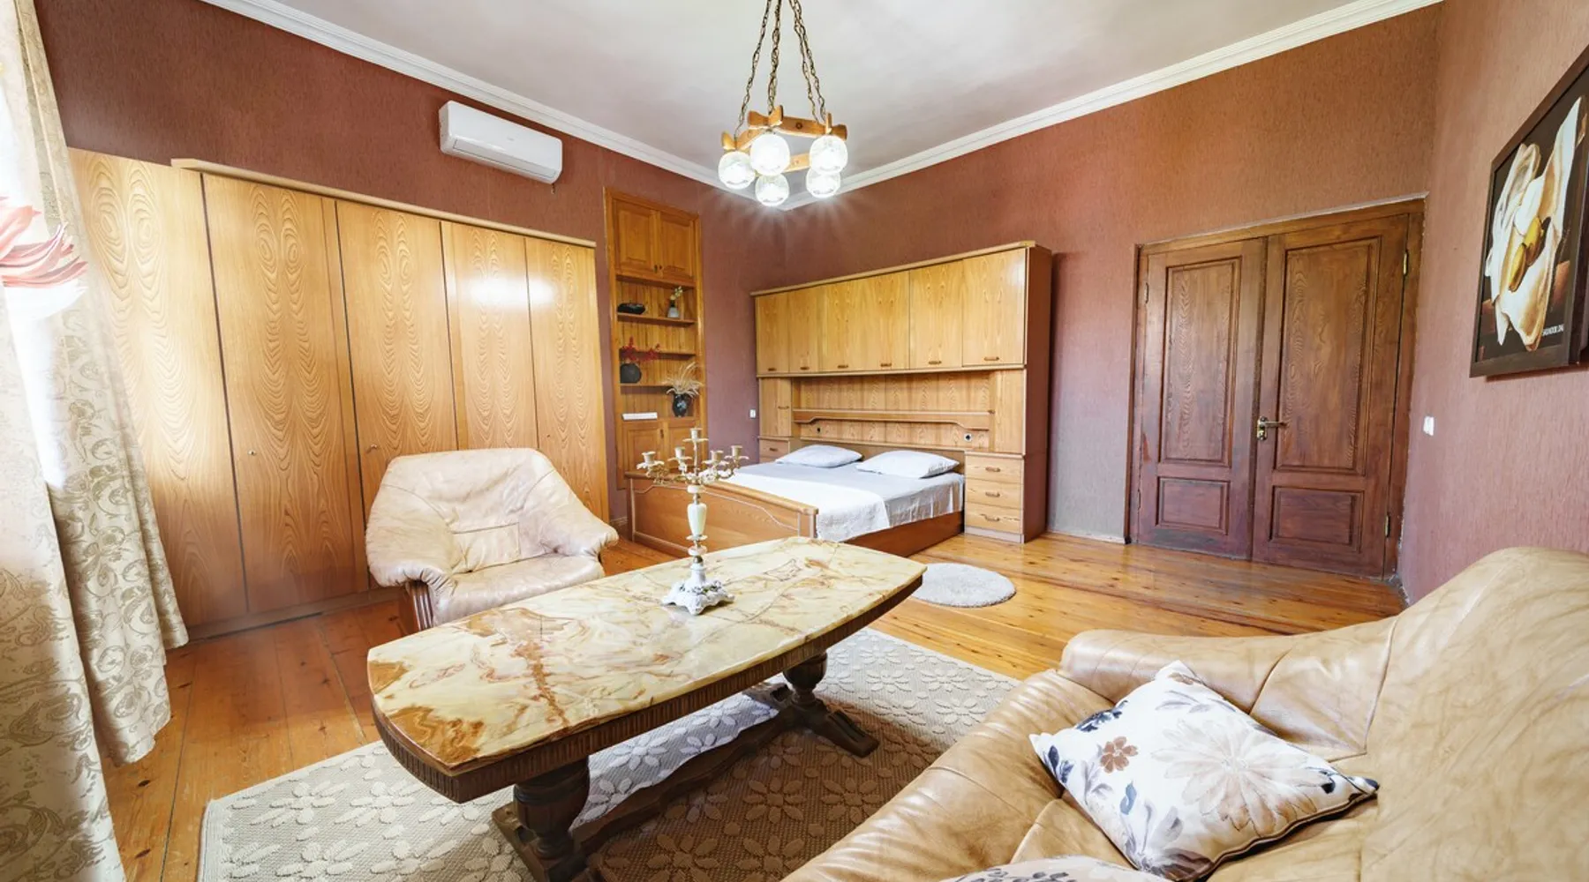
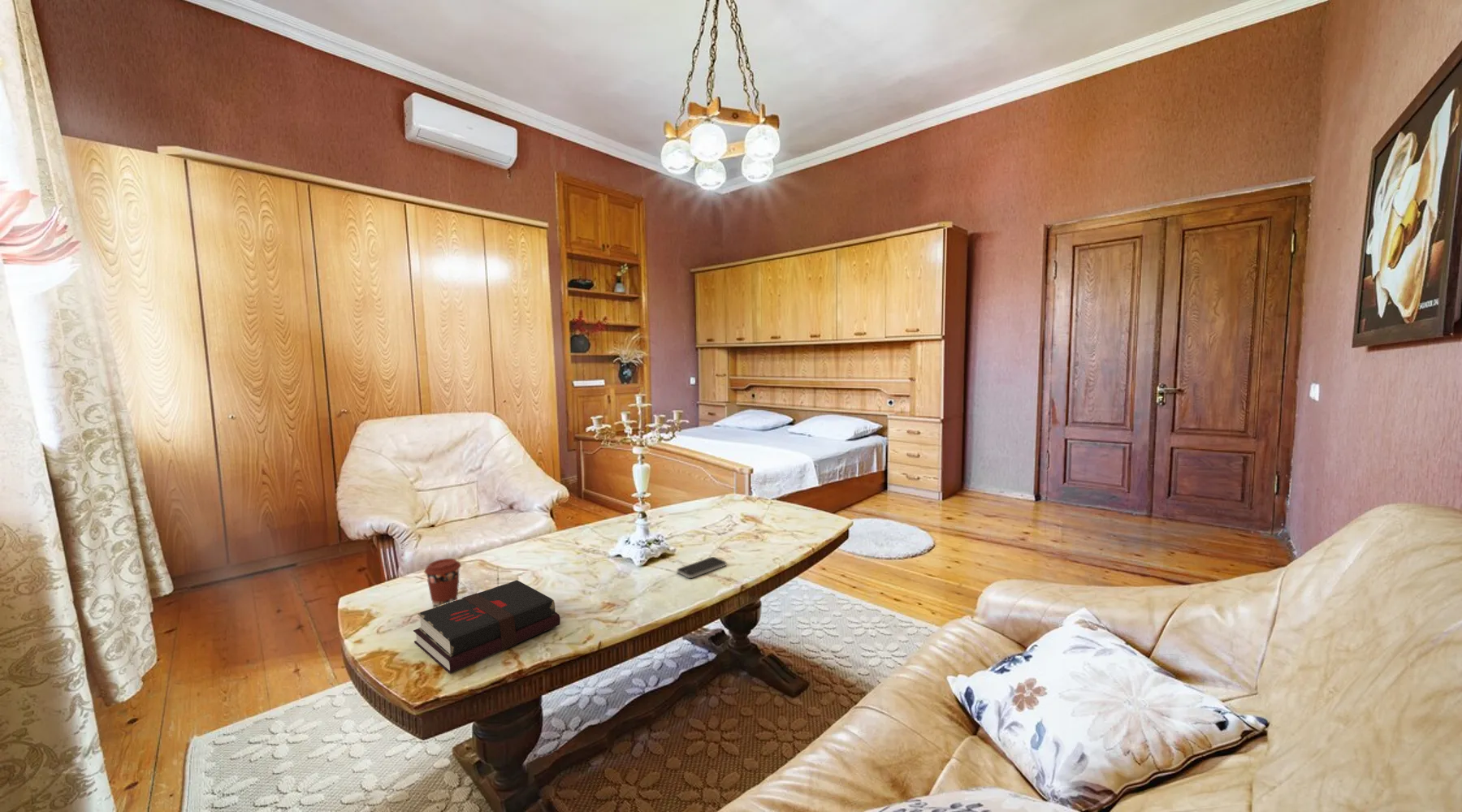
+ smartphone (702, 567)
+ coffee cup (443, 585)
+ hardback book (488, 620)
